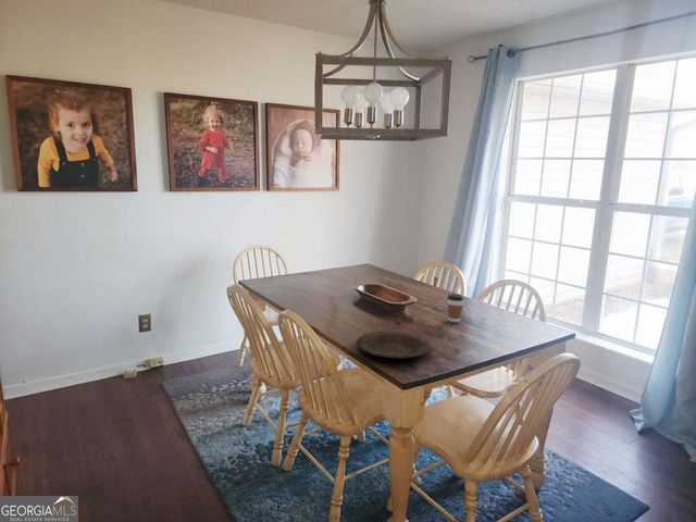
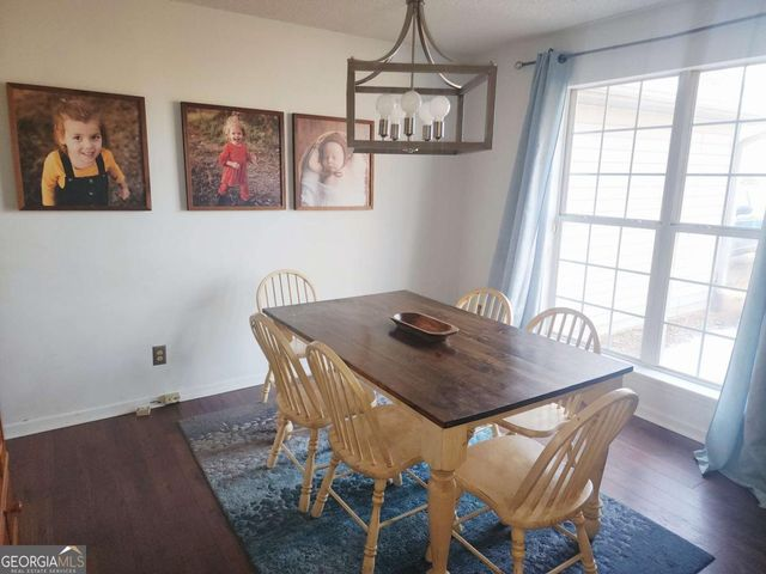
- coffee cup (455, 308)
- plate (393, 346)
